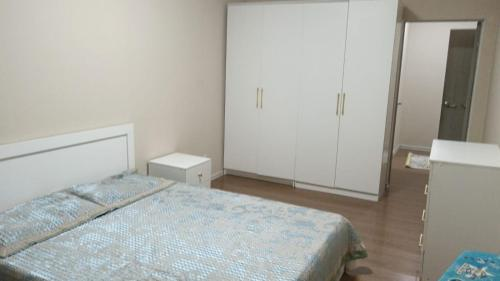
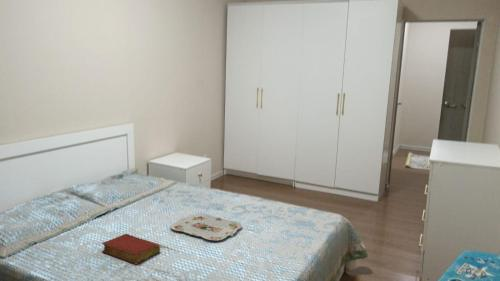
+ book (131, 247)
+ serving tray (206, 226)
